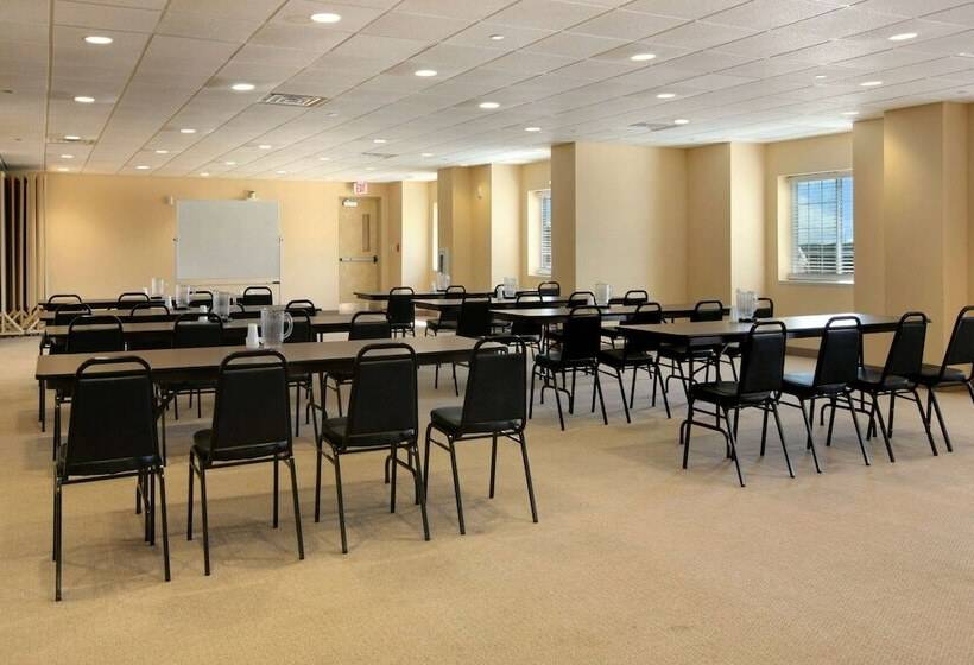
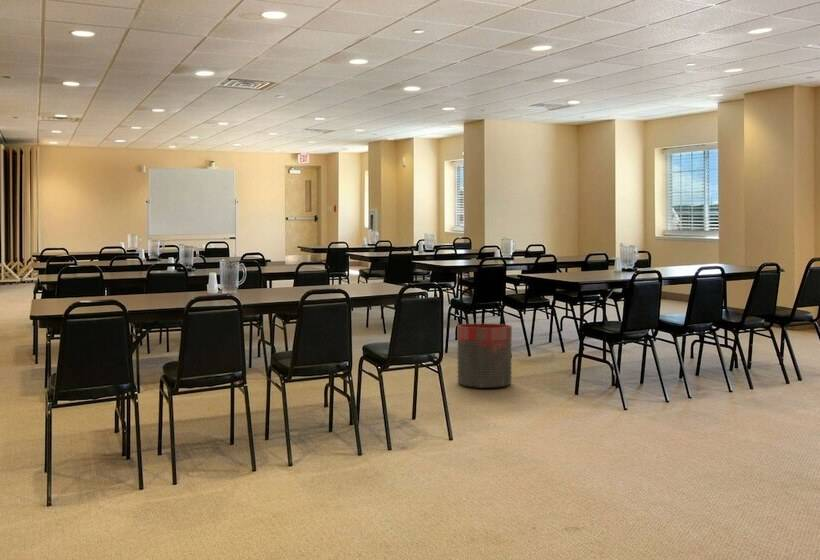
+ trash can (484, 354)
